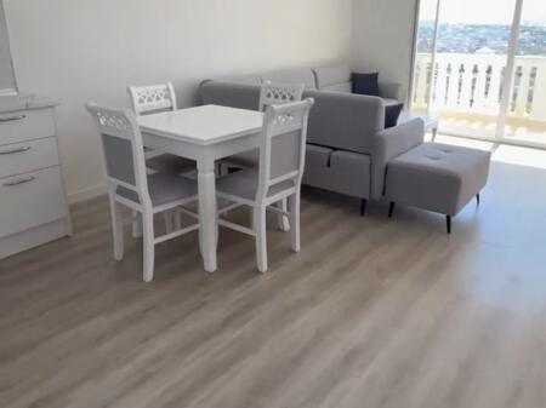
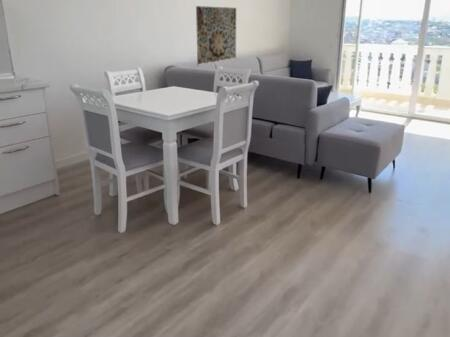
+ wall art (217, 40)
